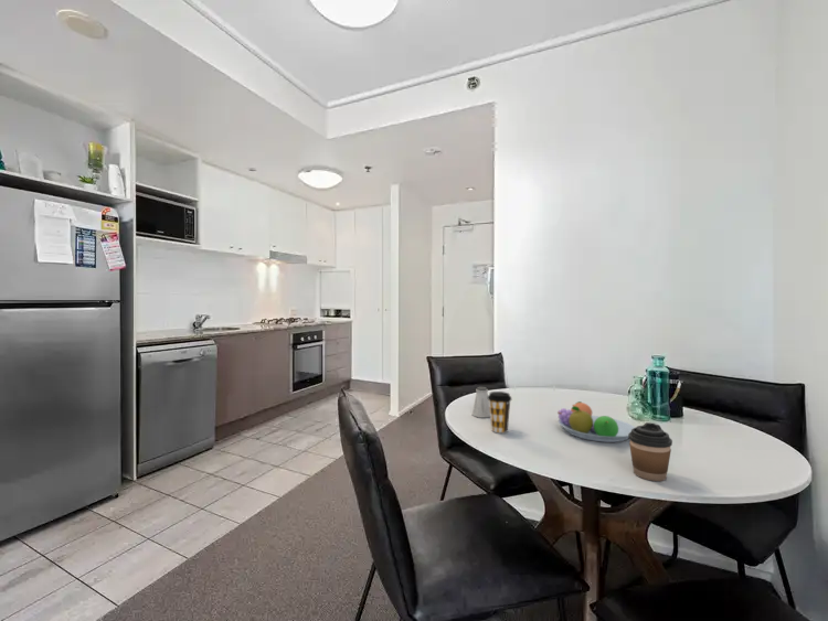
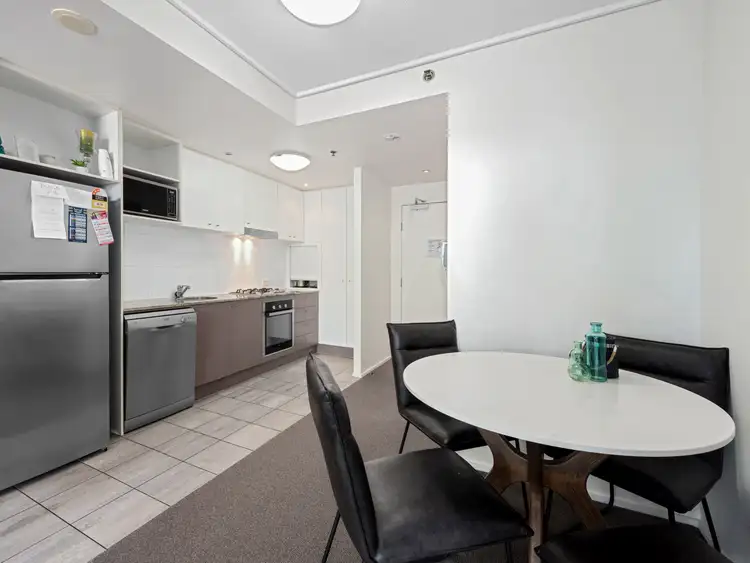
- saltshaker (481, 400)
- coffee cup (649, 450)
- coffee cup (499, 411)
- fruit bowl (595, 418)
